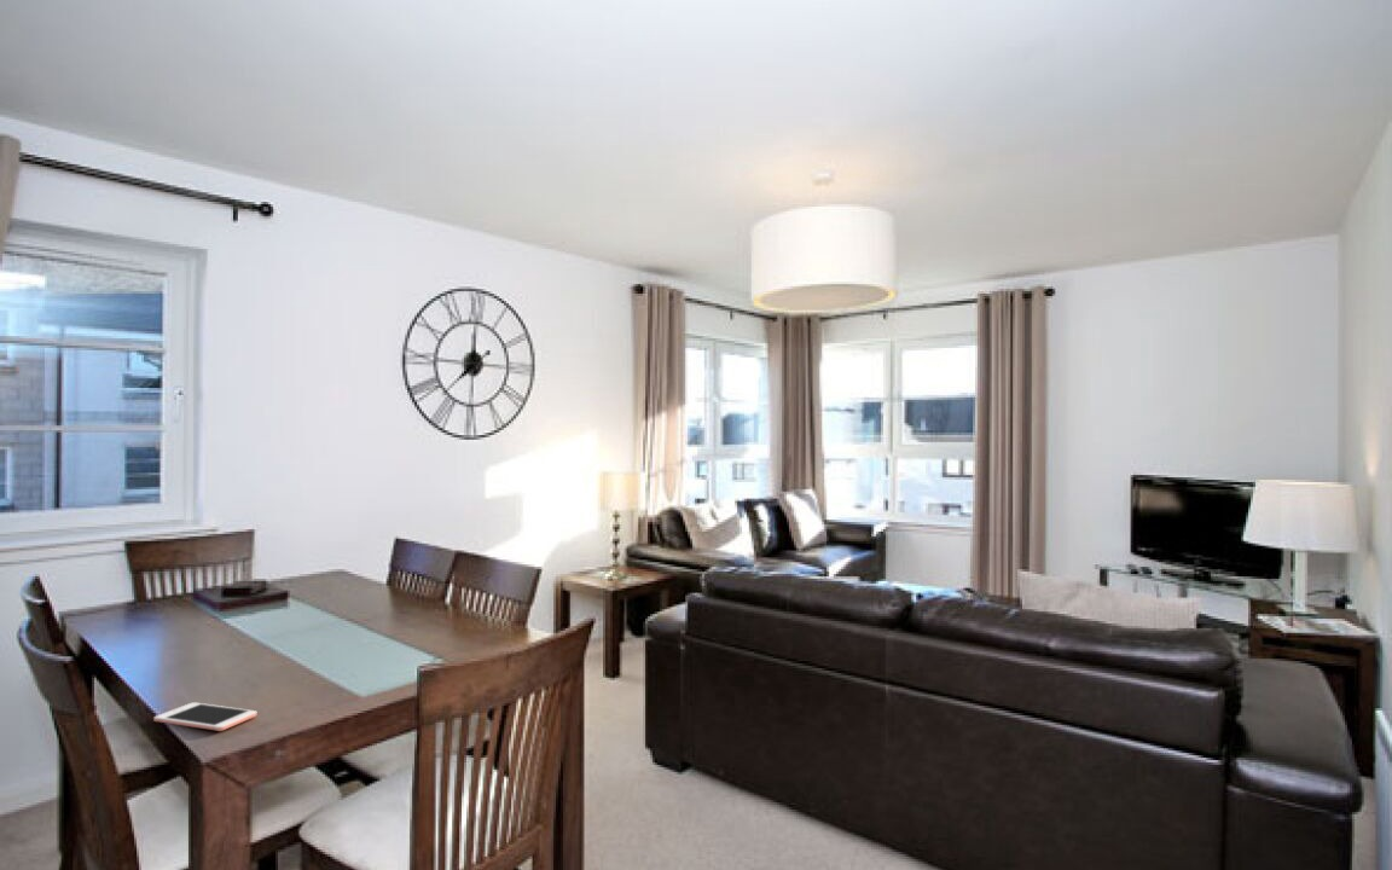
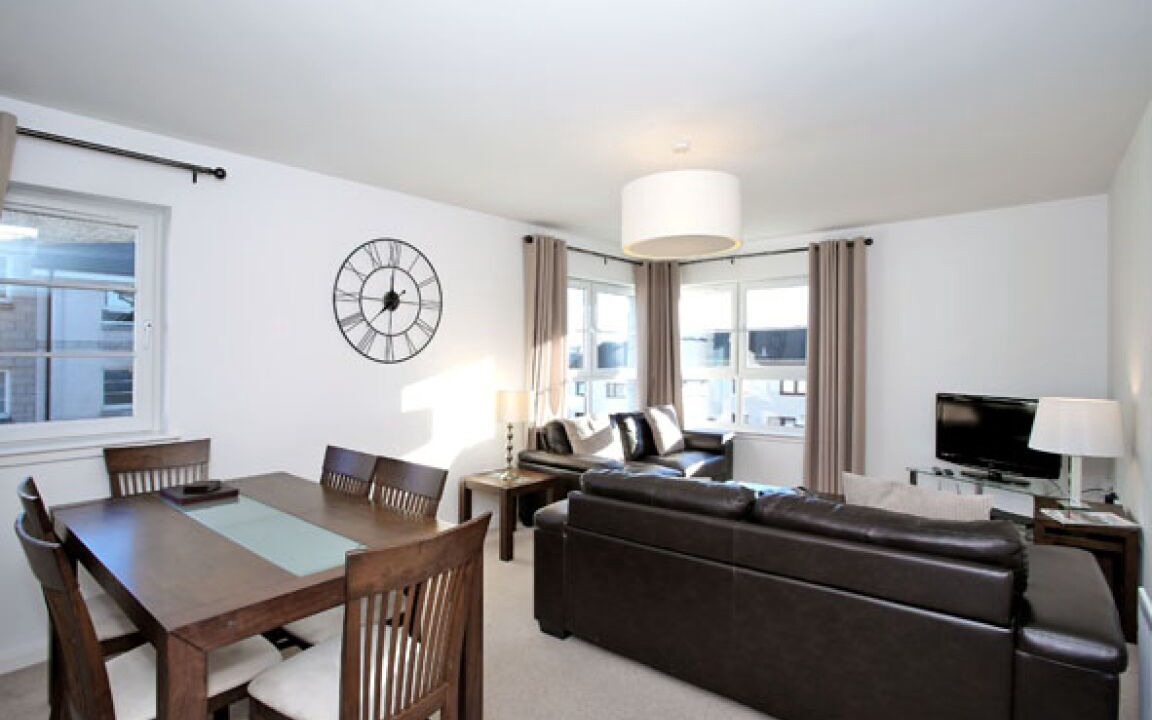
- cell phone (205, 715)
